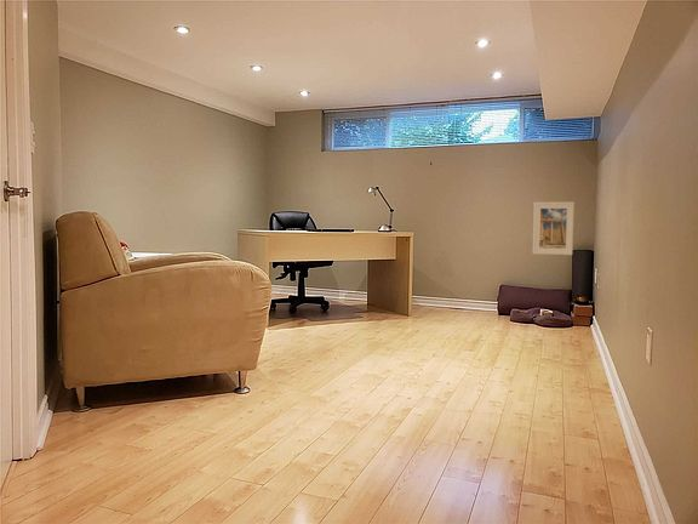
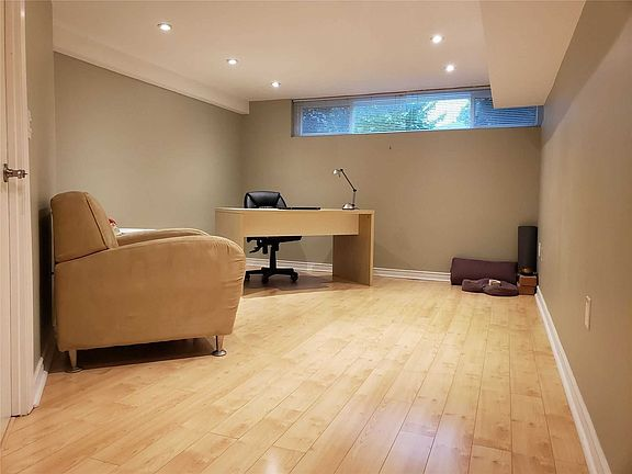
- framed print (553, 228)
